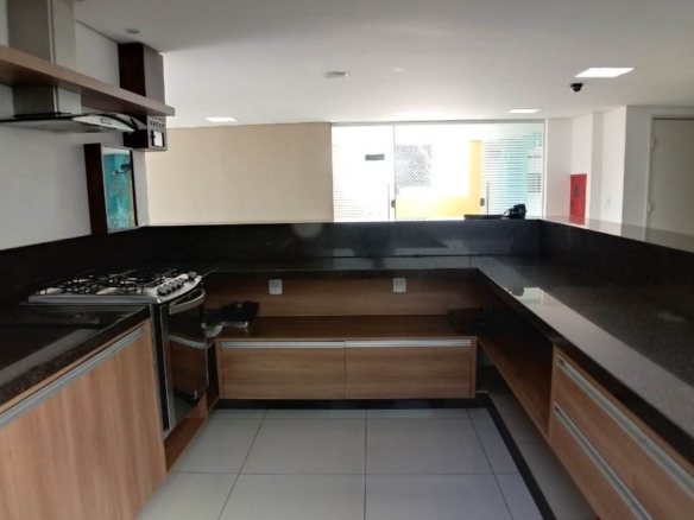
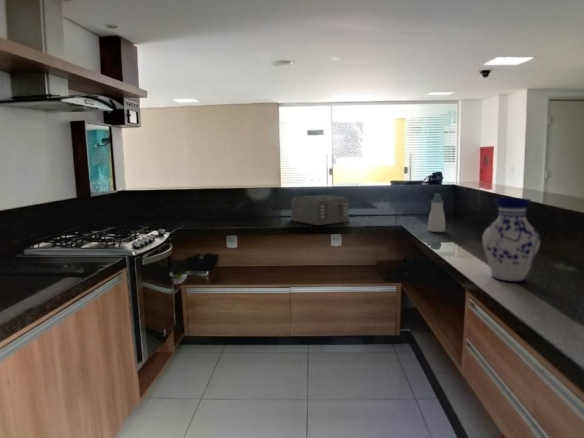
+ vase (510, 239)
+ toaster (321, 209)
+ soap bottle (437, 212)
